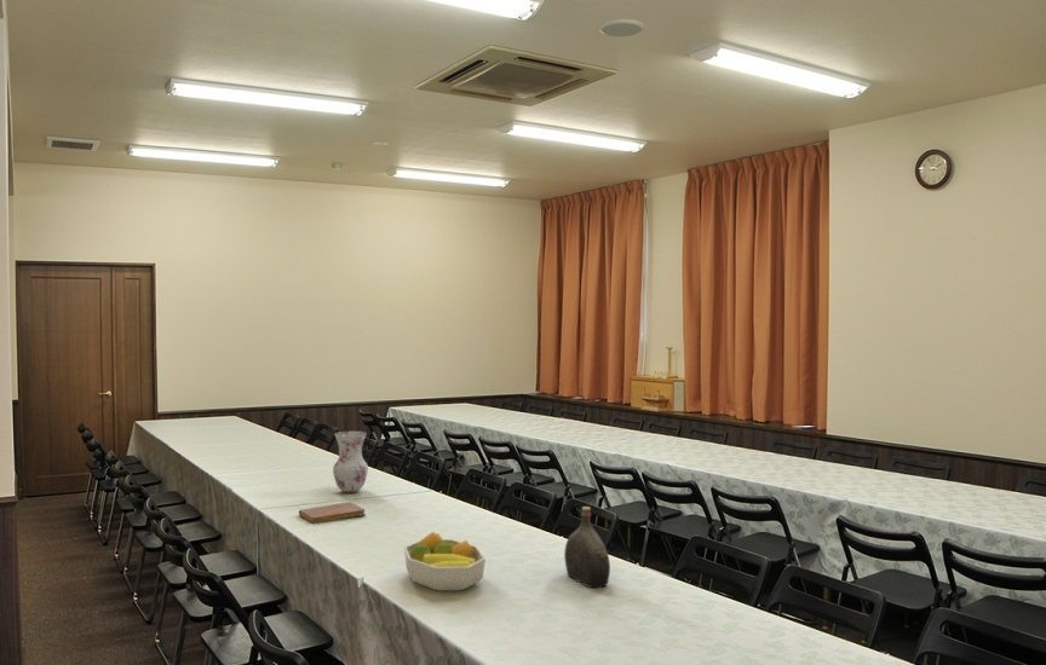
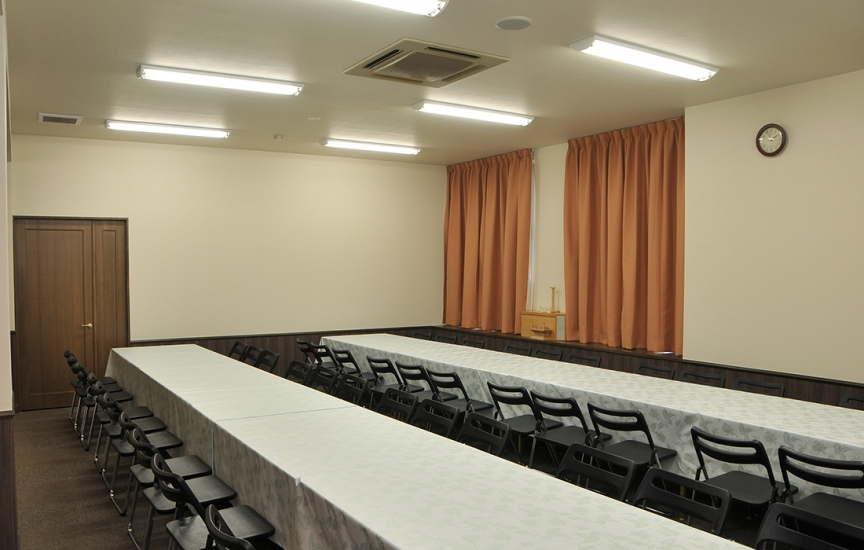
- water jug (586, 543)
- notebook (332, 511)
- fruit bowl (443, 560)
- vase (350, 462)
